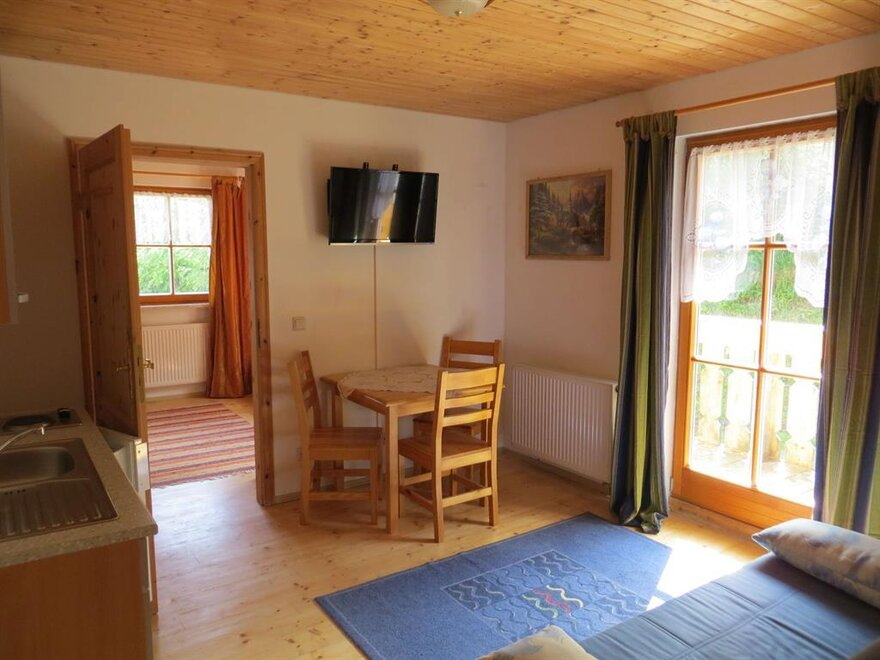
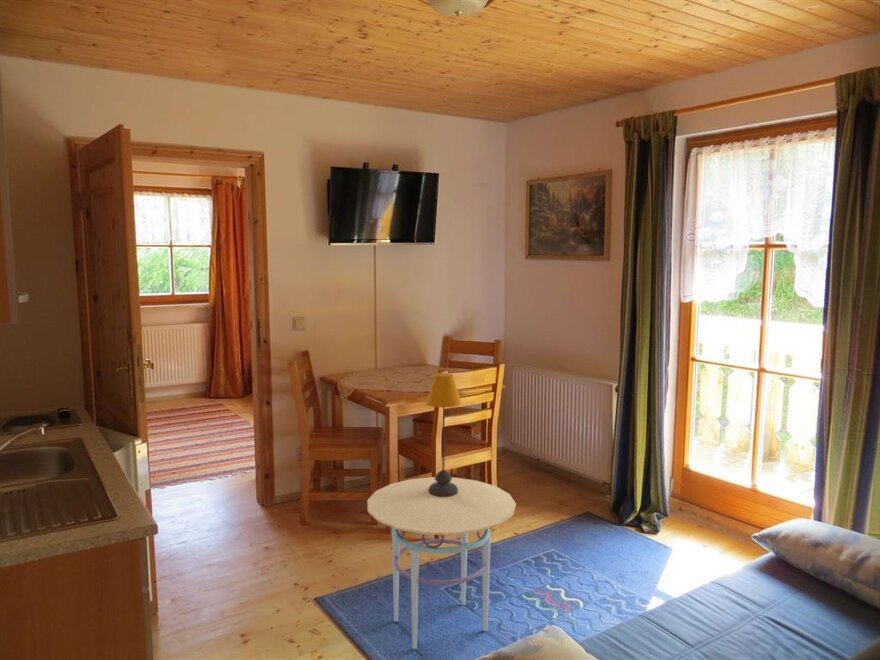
+ table lamp (443, 433)
+ side table (440, 553)
